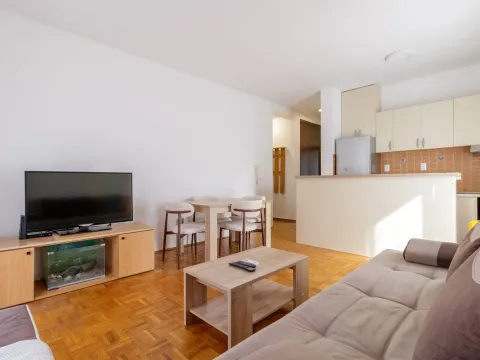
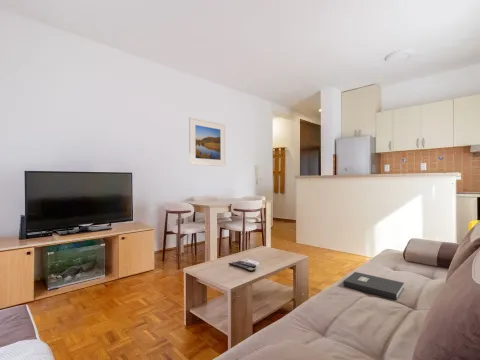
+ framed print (208, 143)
+ book (373, 284)
